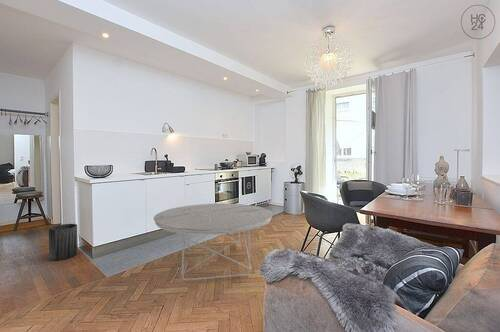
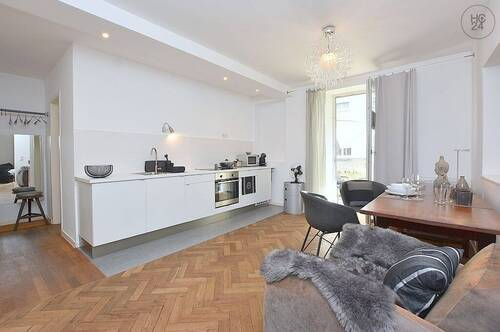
- coffee table (215, 233)
- trash can (63, 241)
